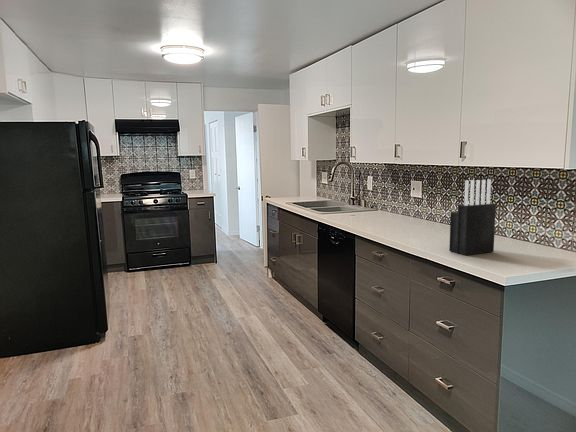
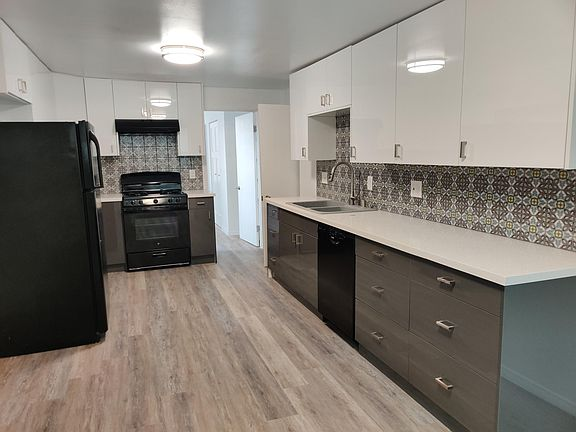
- knife block (470, 215)
